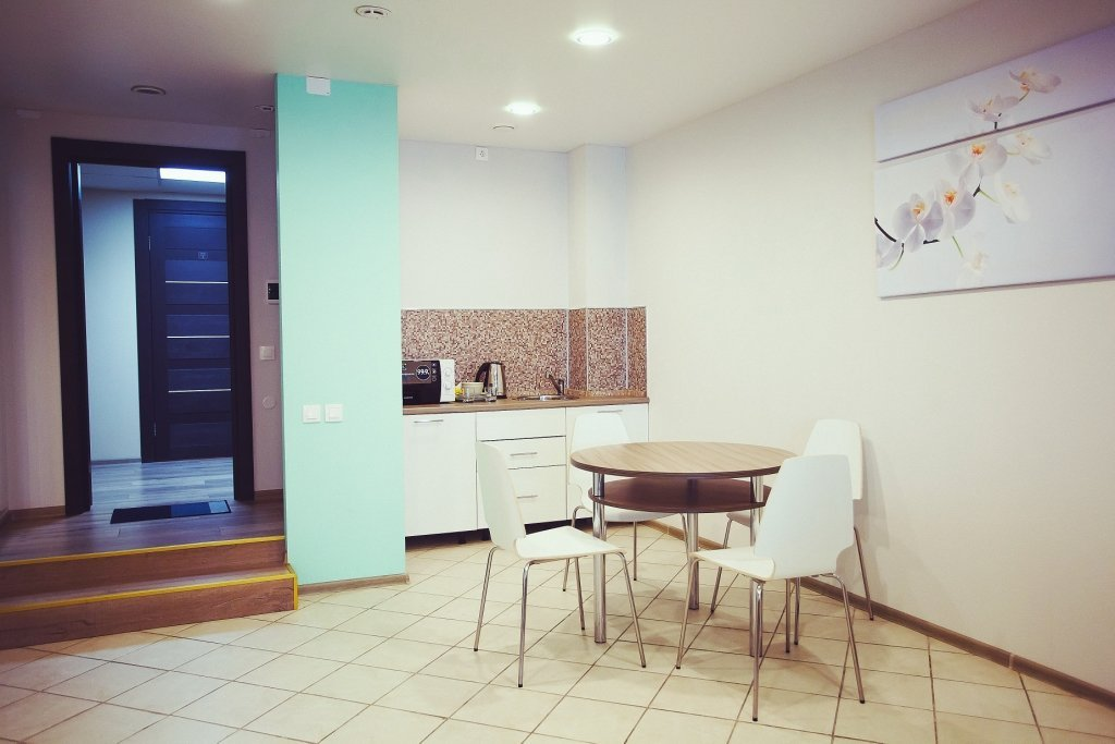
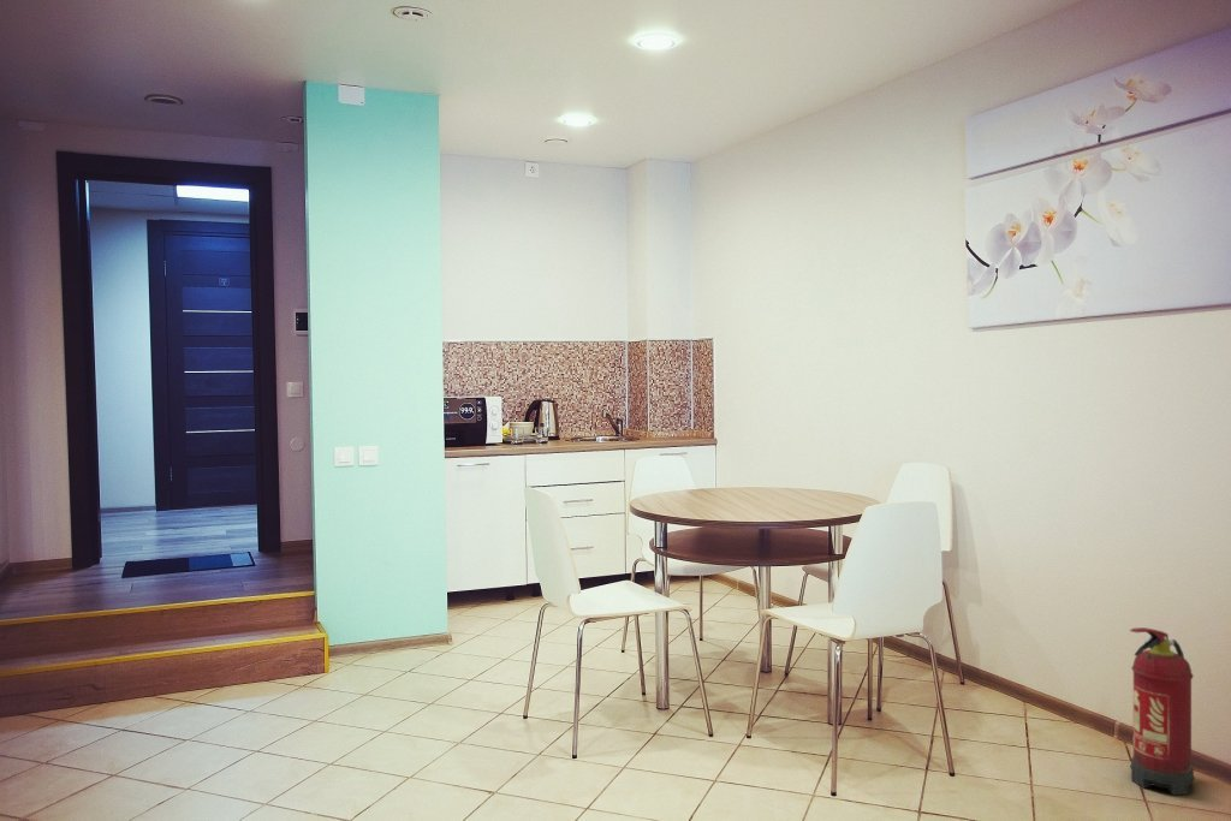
+ fire extinguisher (1164, 703)
